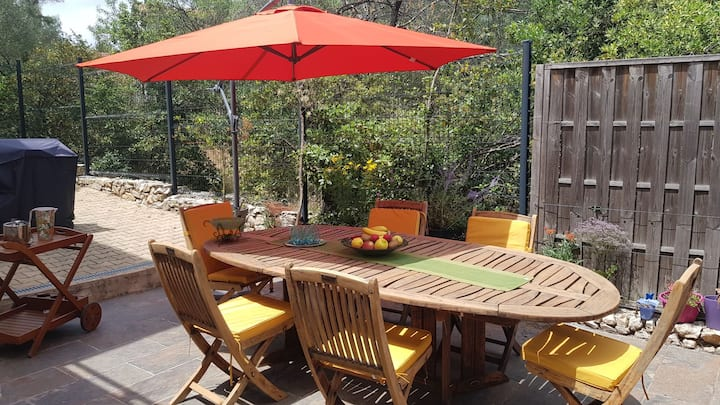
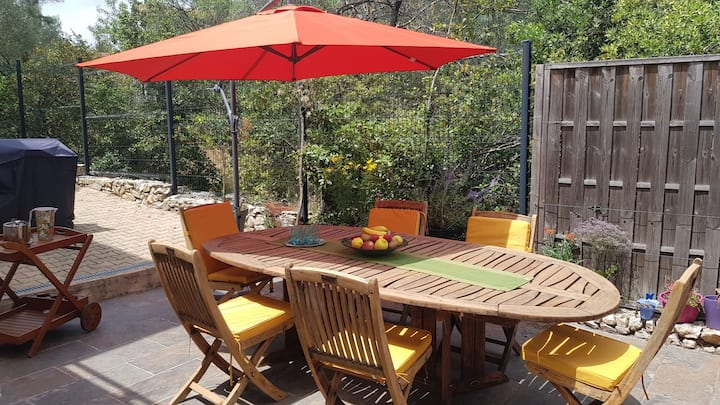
- decorative bowl (227, 229)
